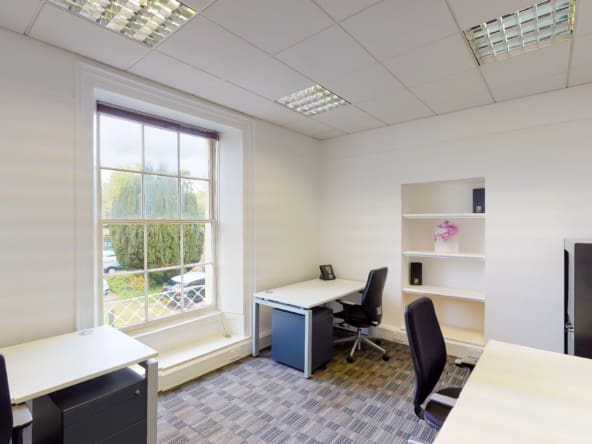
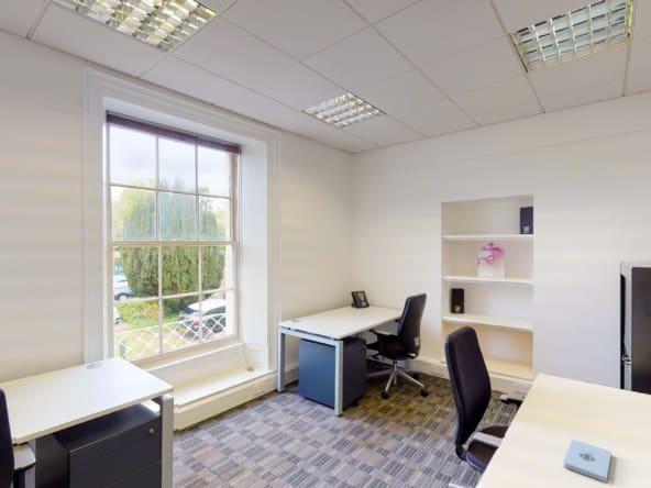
+ notepad (587, 458)
